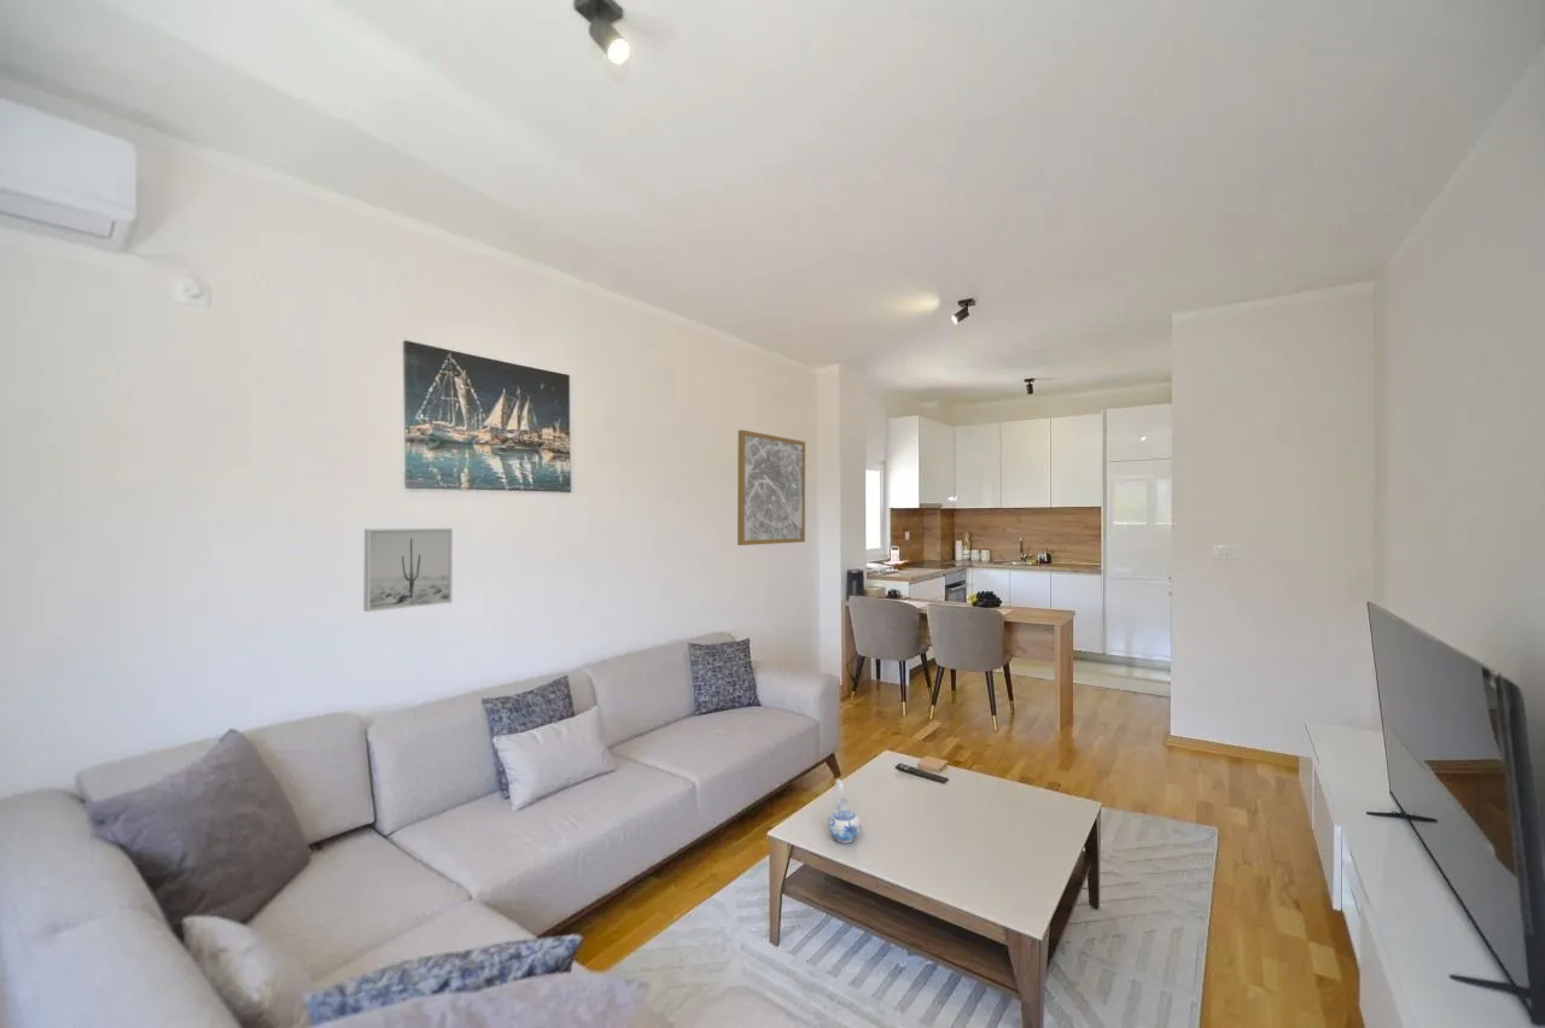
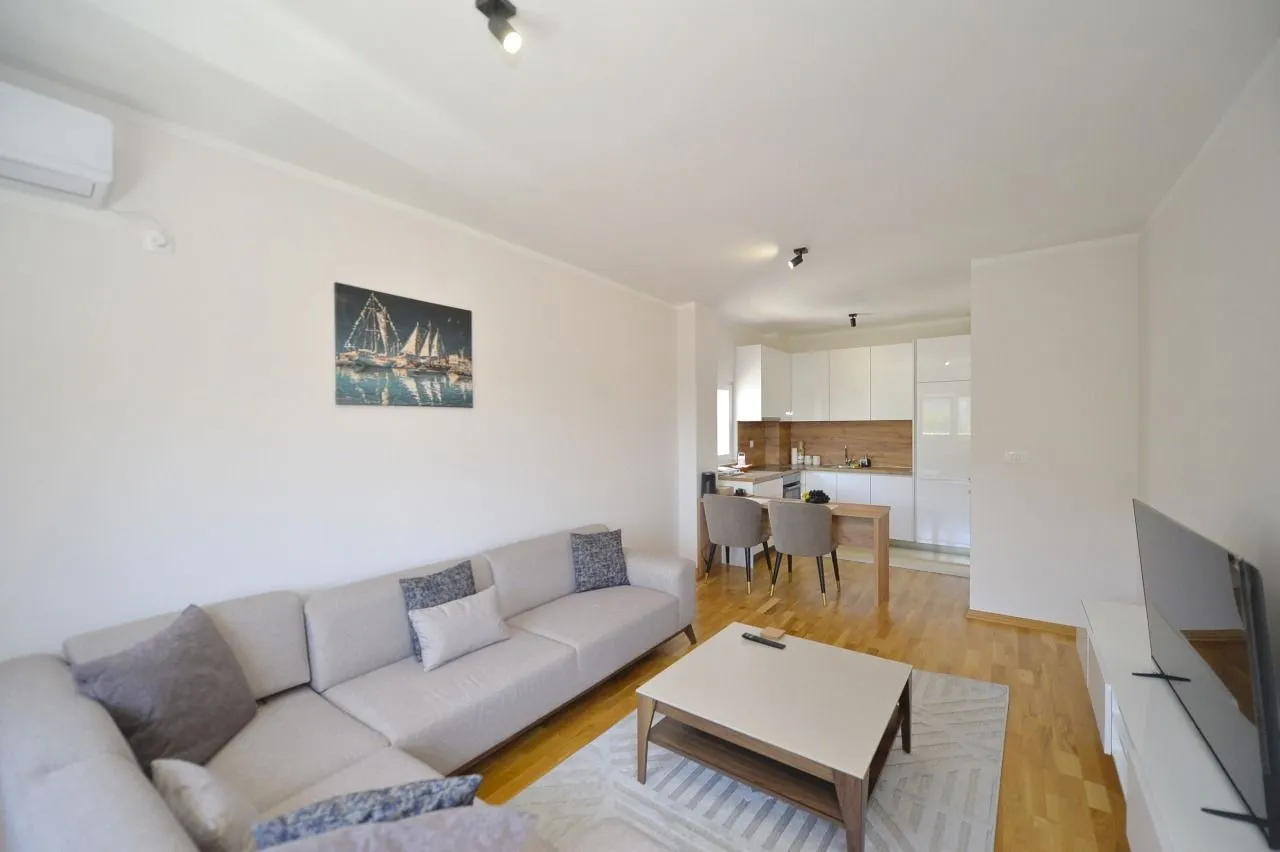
- ceramic pitcher (844, 811)
- wall art (409, 567)
- wall art (774, 490)
